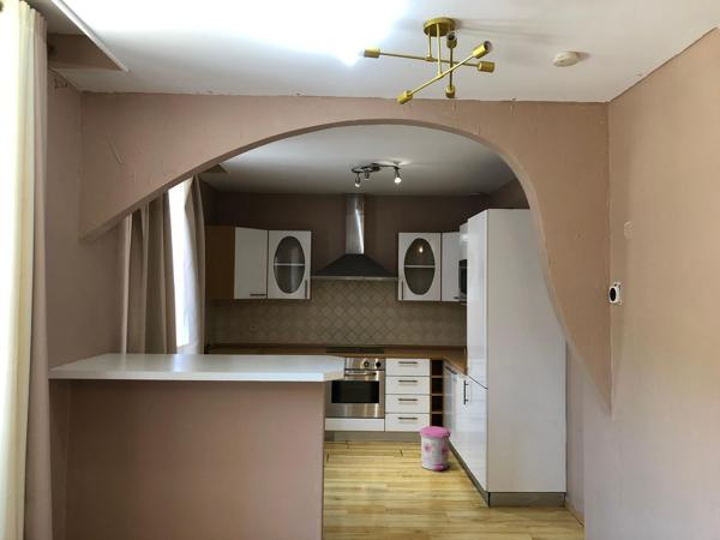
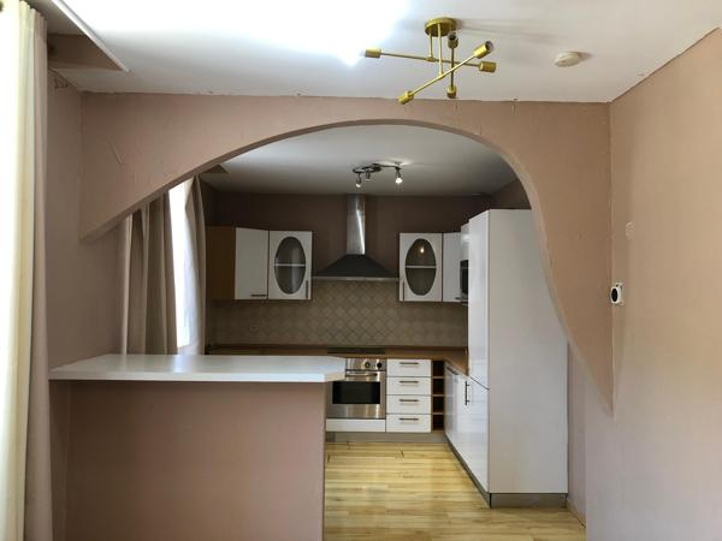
- trash can (434, 446)
